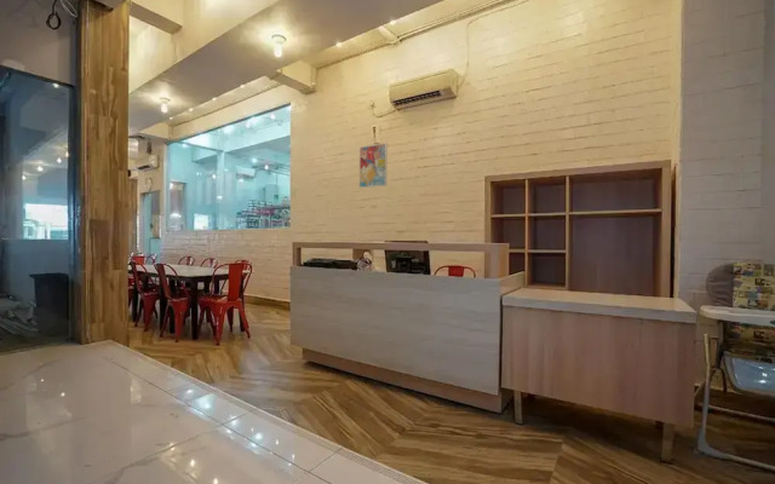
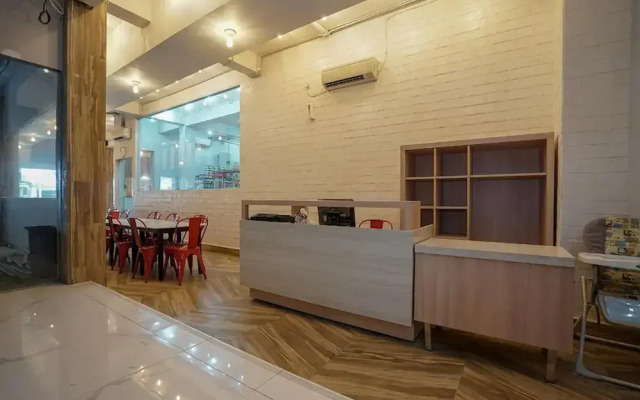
- wall art (372, 166)
